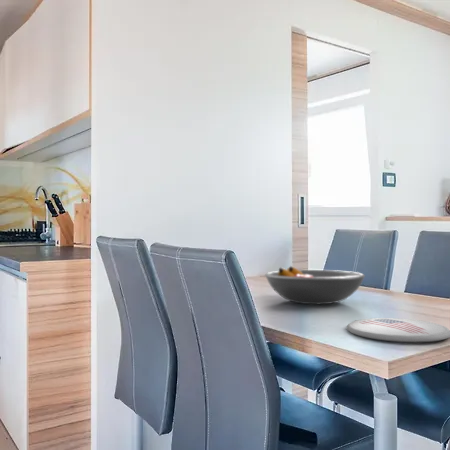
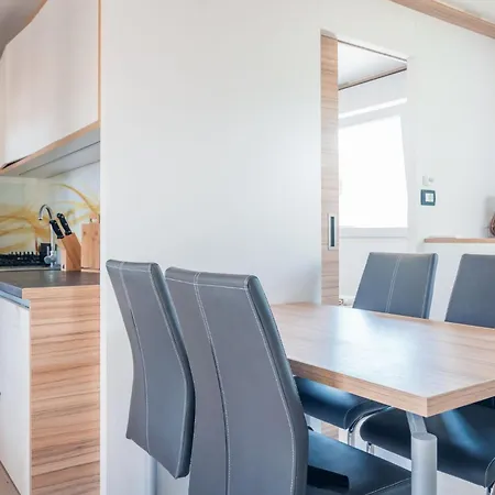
- fruit bowl (314, 284)
- plate (397, 327)
